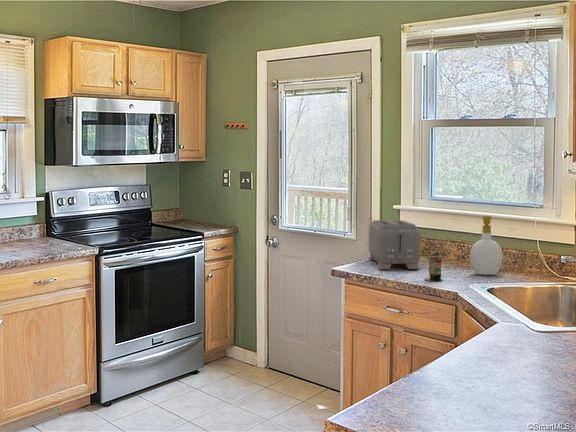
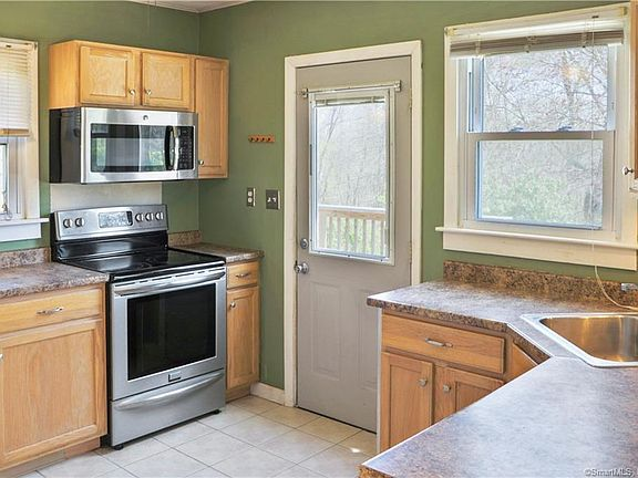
- soap bottle (486, 245)
- can (433, 266)
- toaster (393, 243)
